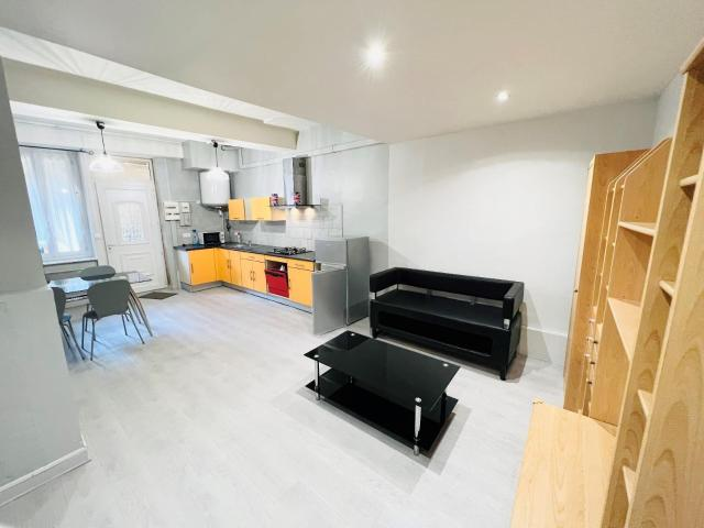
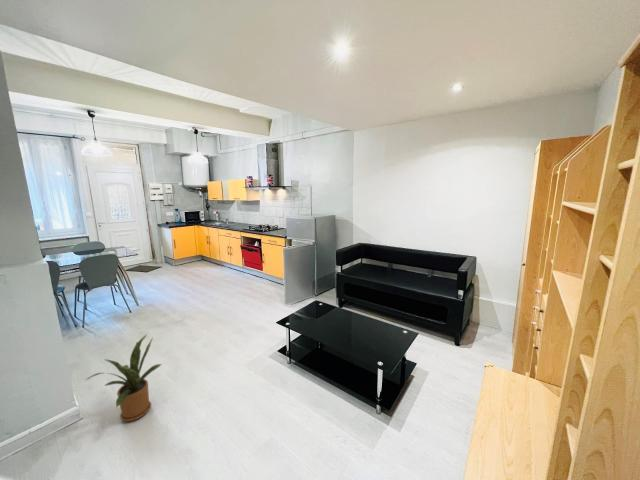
+ house plant (128, 379)
